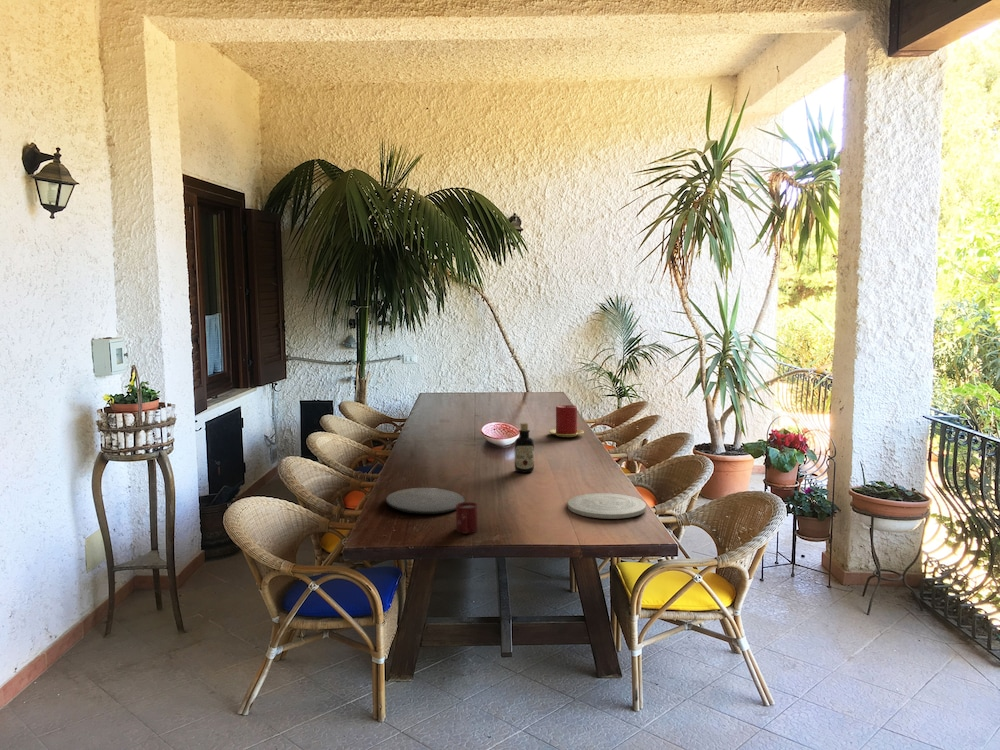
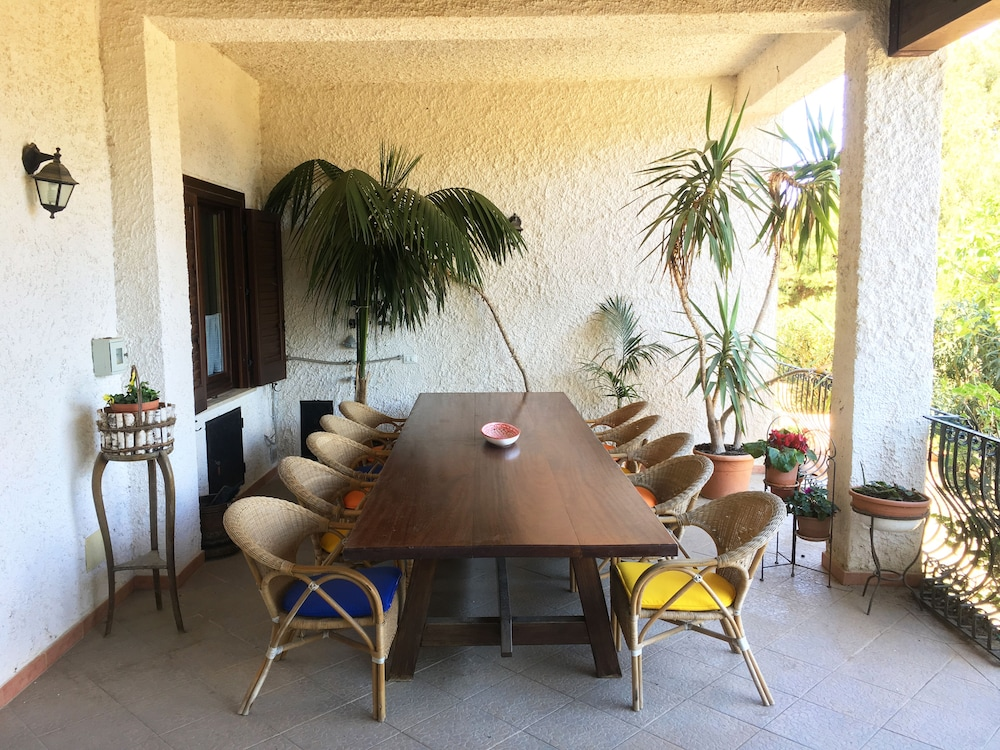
- bottle (524, 447)
- plate (606, 505)
- candle (566, 420)
- plate (425, 500)
- cup (466, 519)
